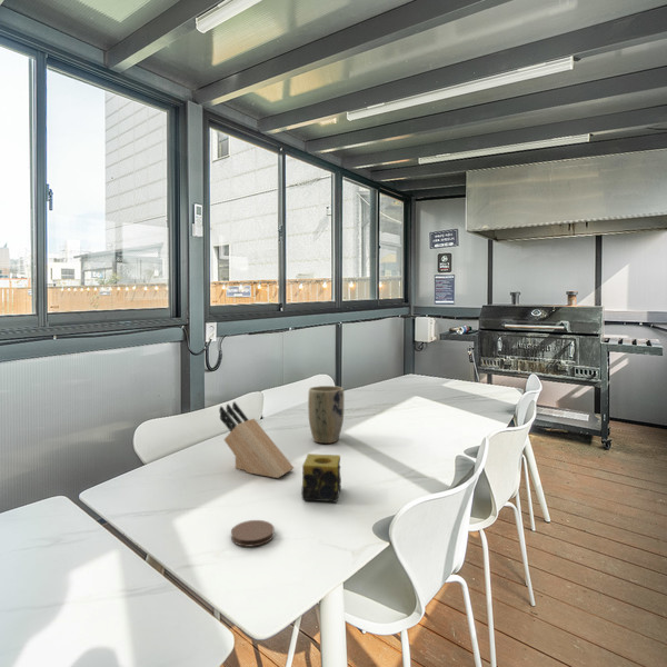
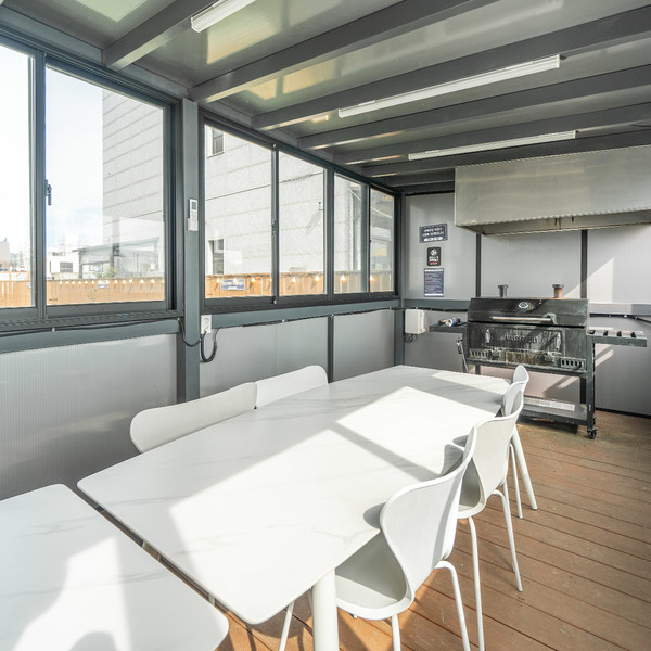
- knife block (253, 437)
- plant pot (326, 414)
- coaster (252, 532)
- candle (321, 477)
